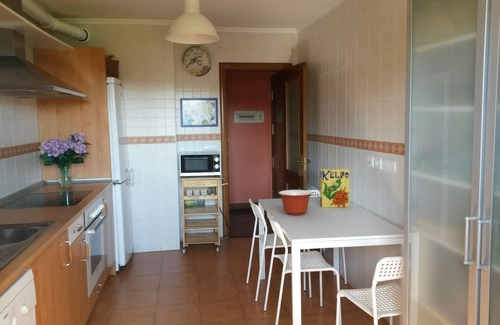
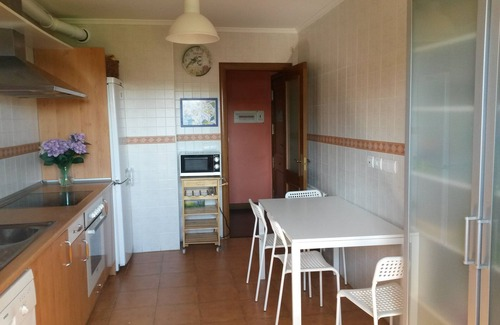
- mixing bowl (295, 203)
- cereal box (334, 187)
